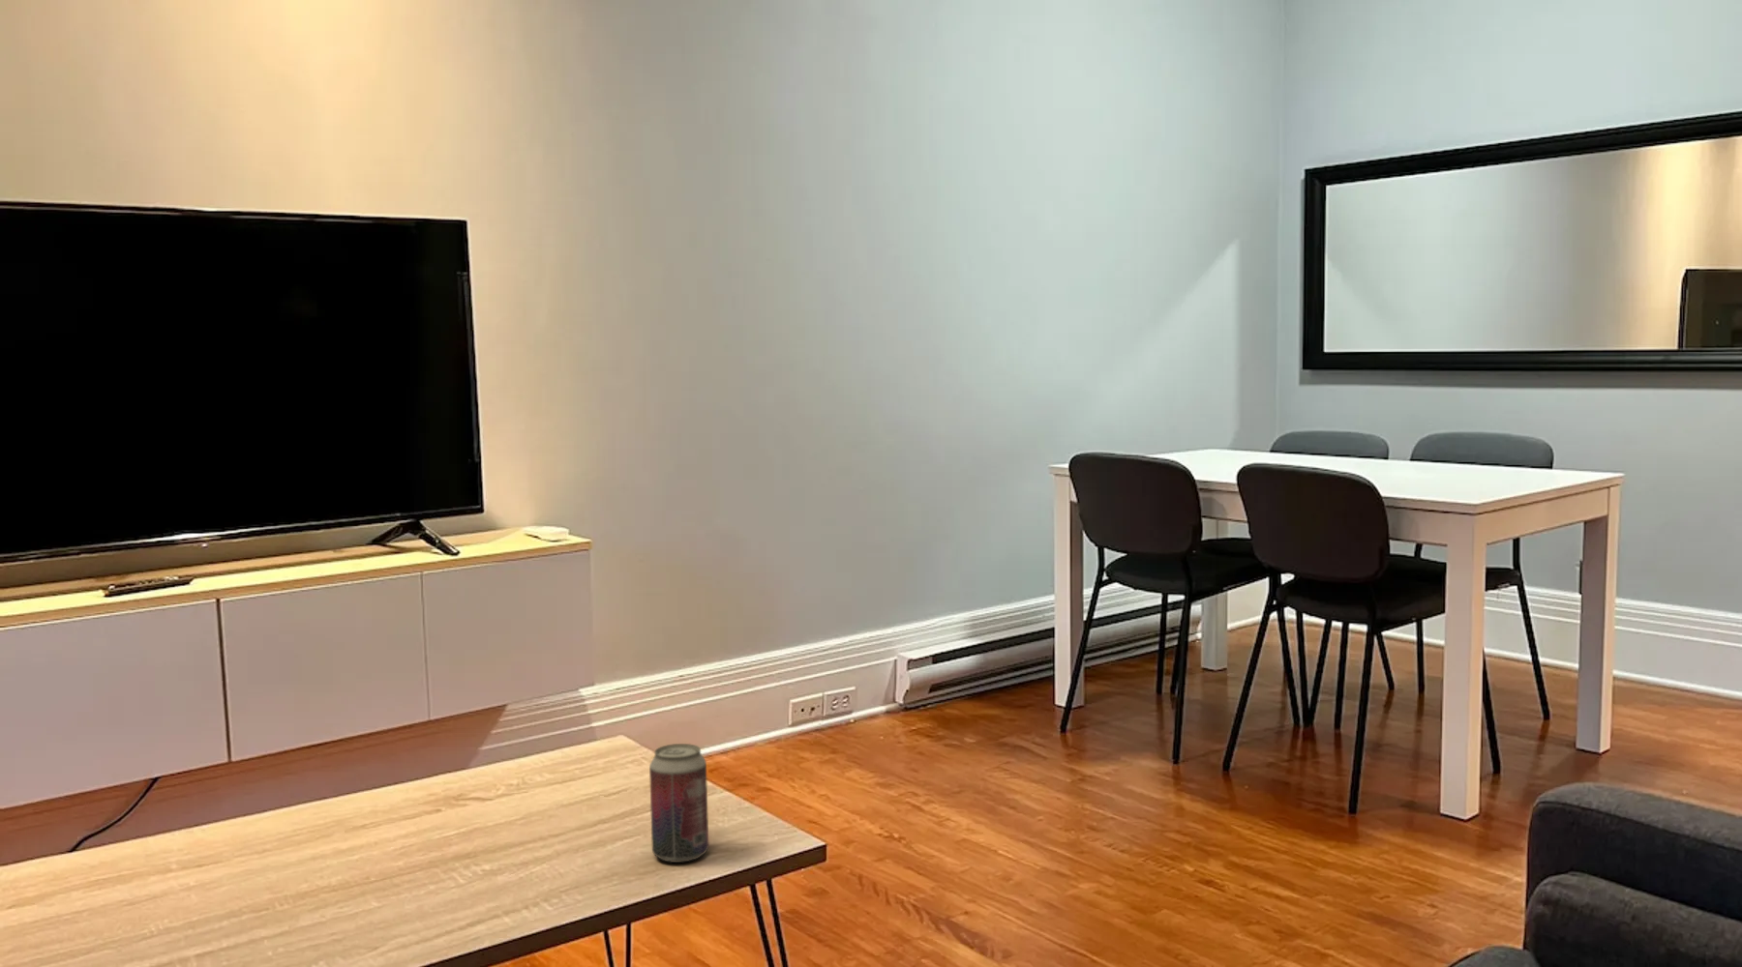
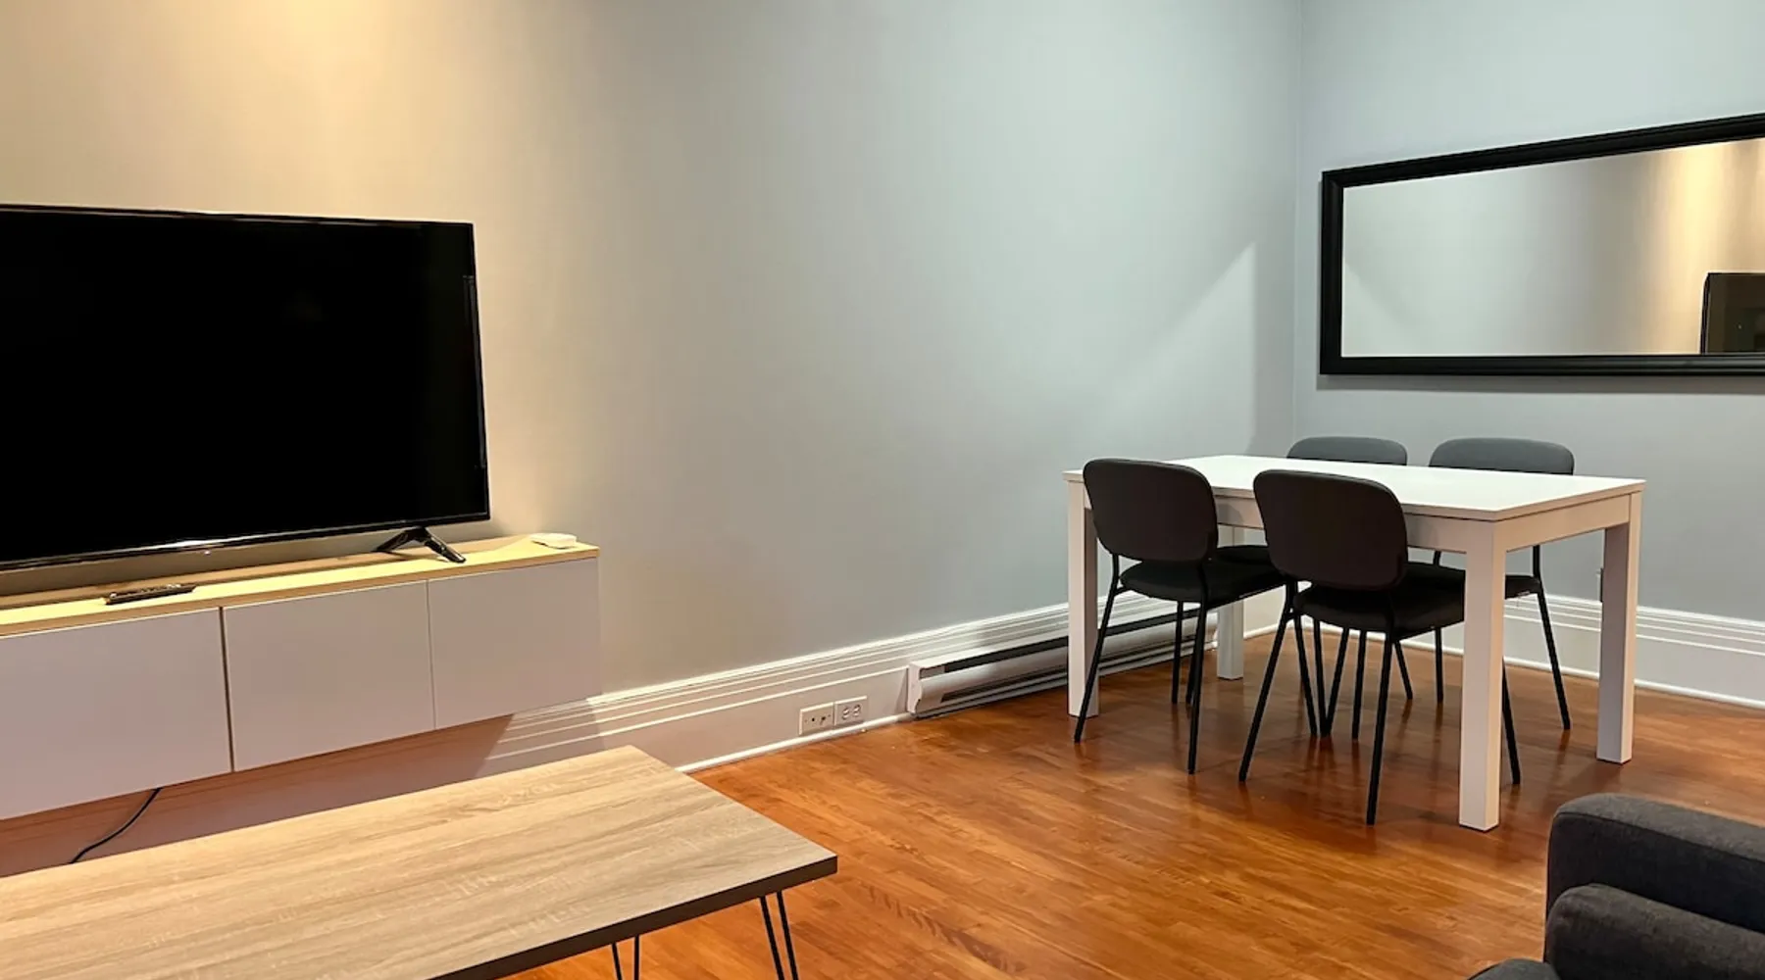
- beverage can (678, 801)
